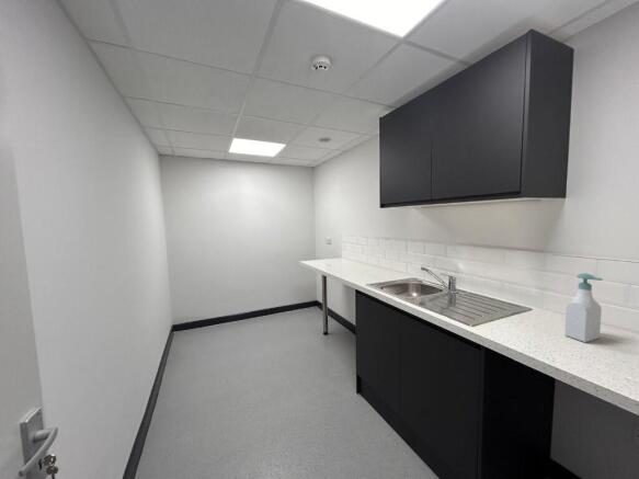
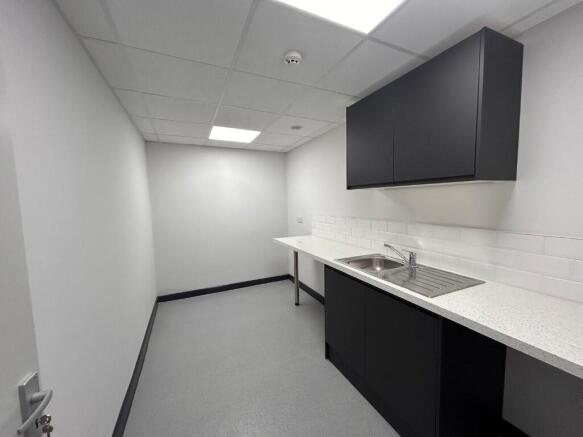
- soap bottle (586, 306)
